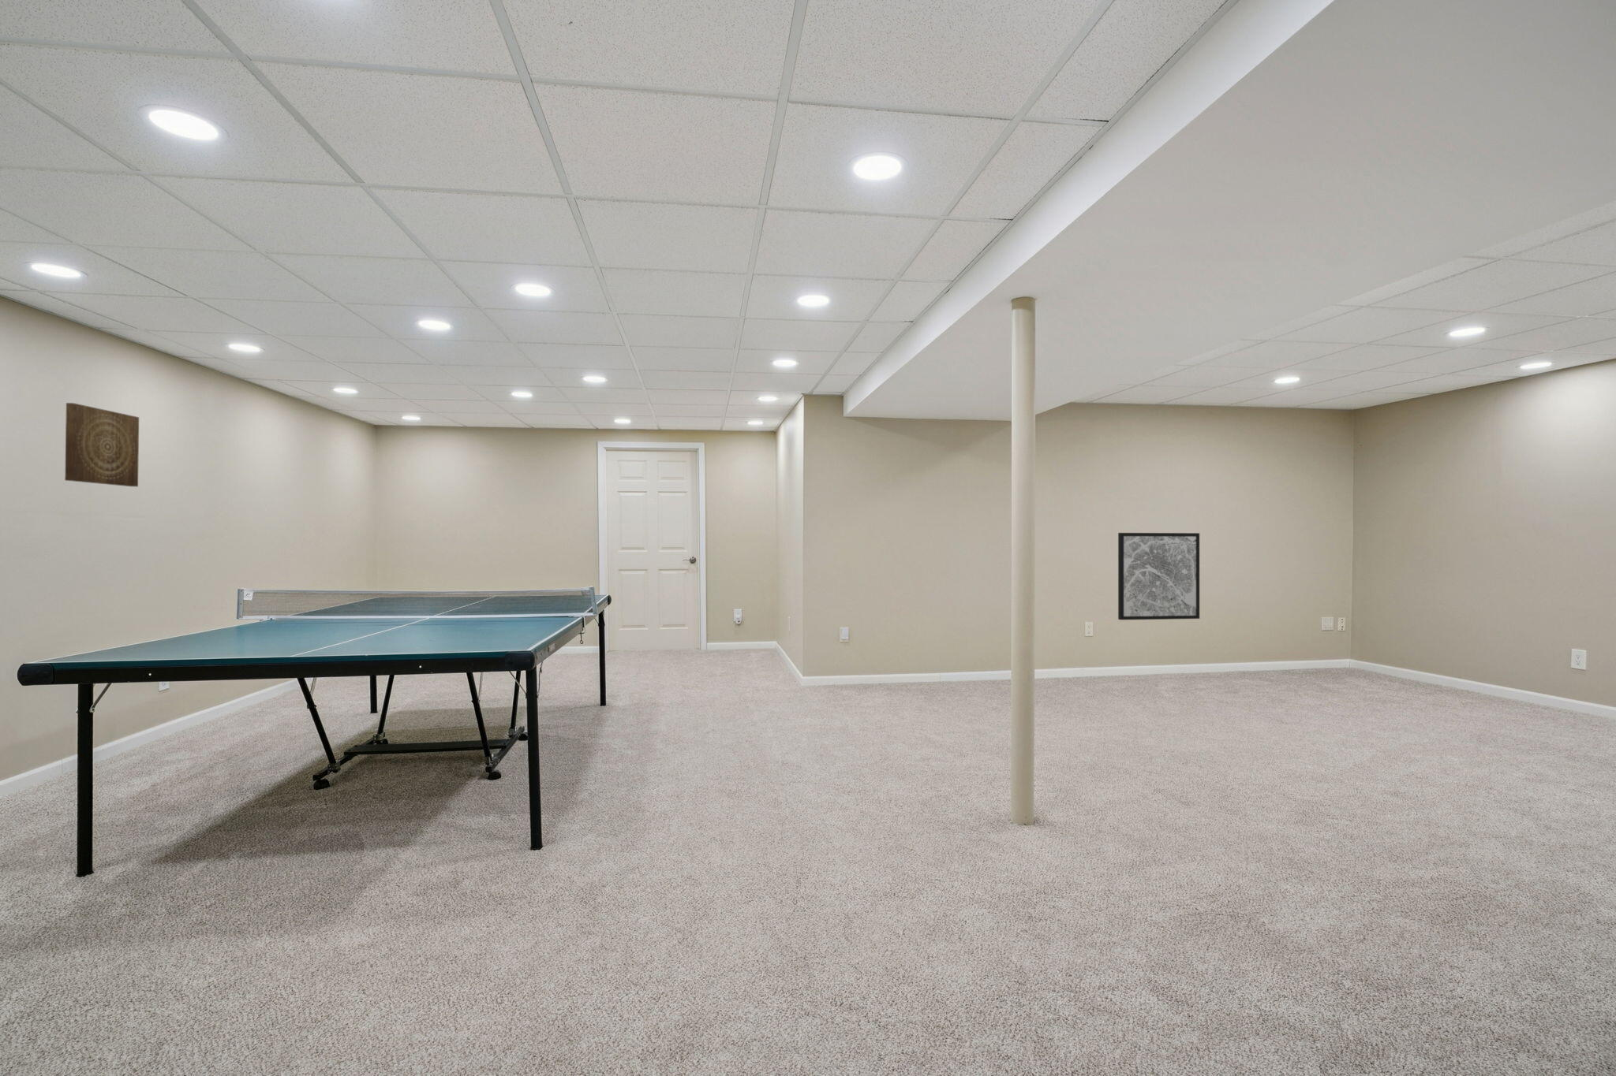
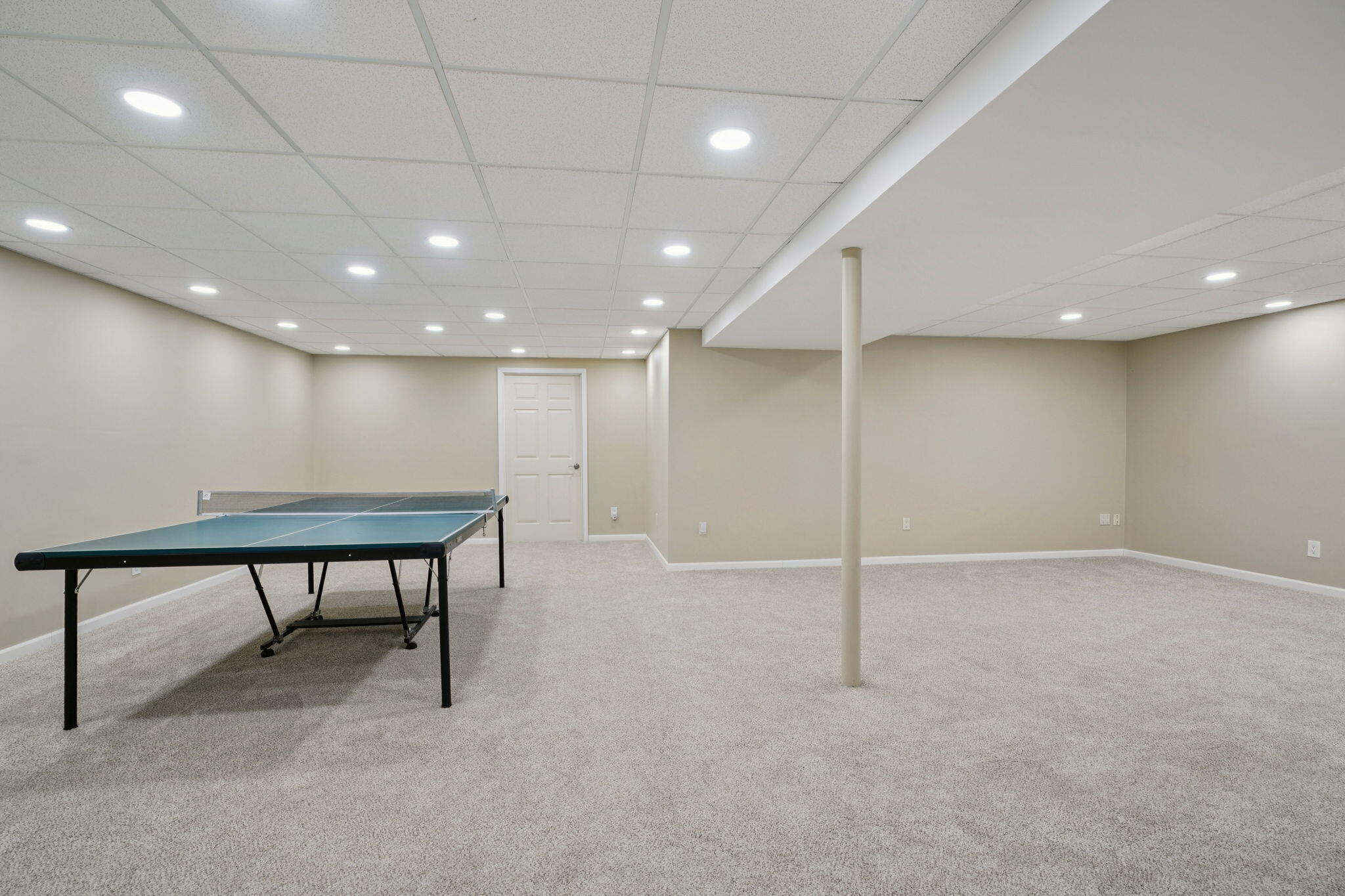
- wall art (105, 447)
- wall art (1159, 575)
